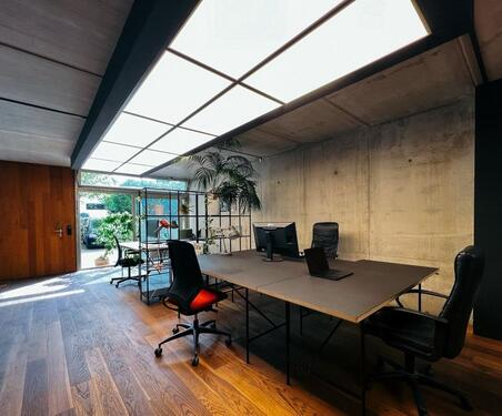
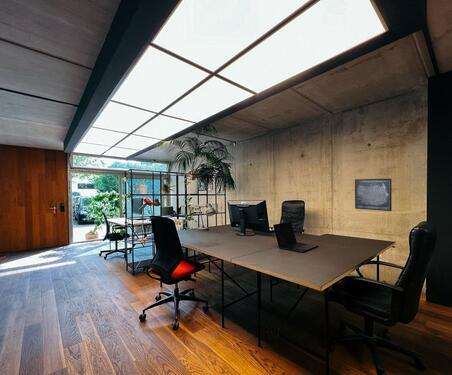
+ wall art (372, 194)
